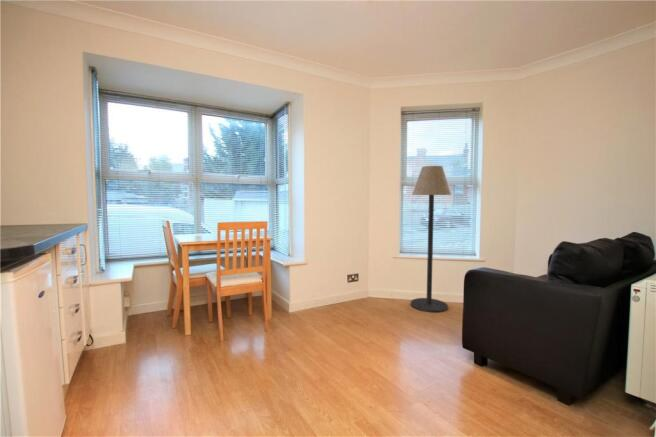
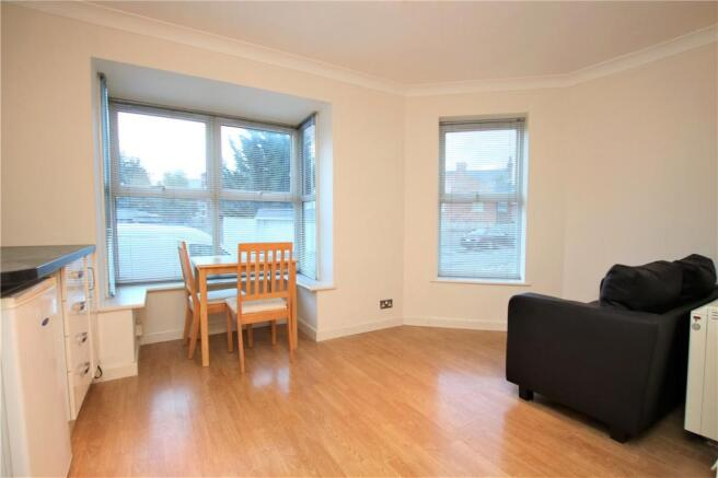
- floor lamp (430, 237)
